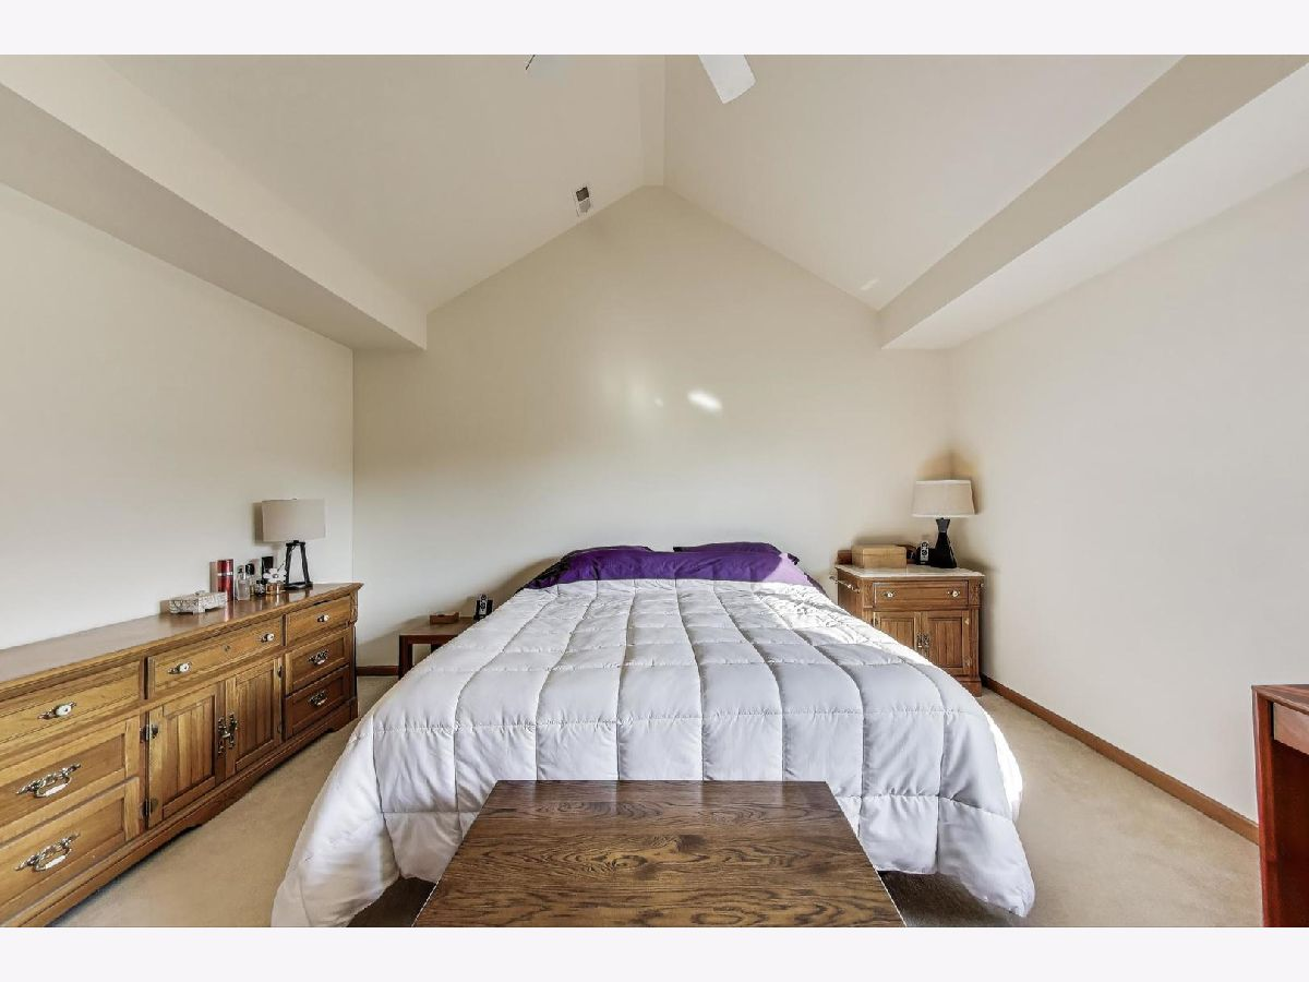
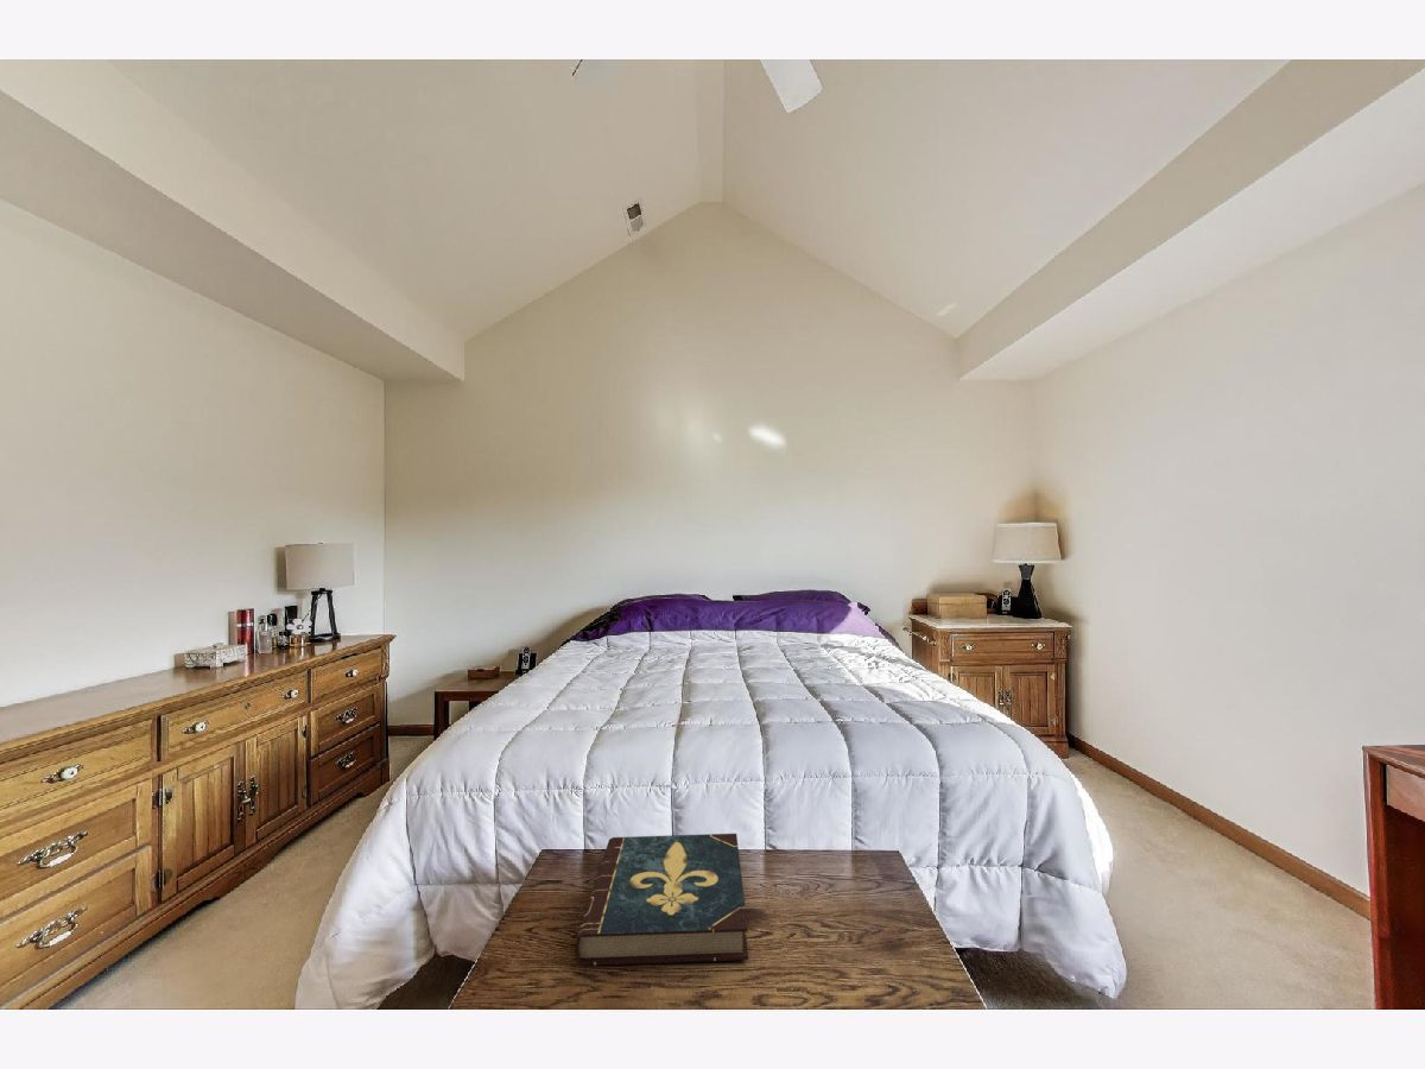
+ book (667, 890)
